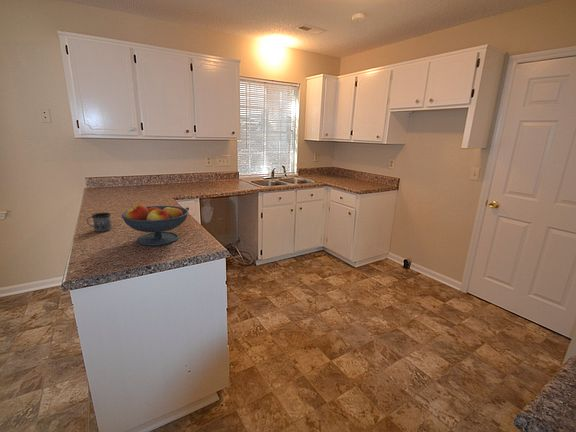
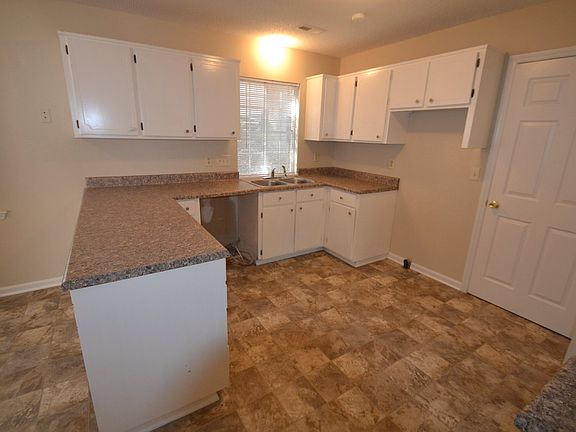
- mug (99, 222)
- fruit bowl (157, 221)
